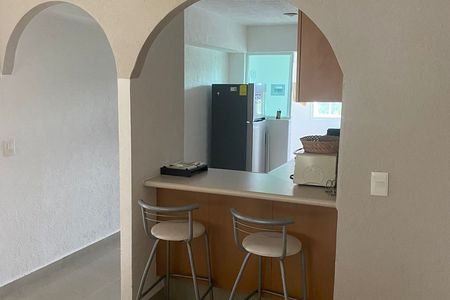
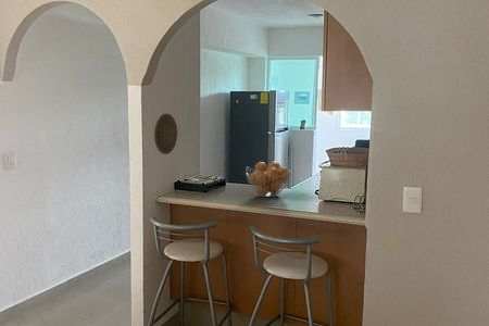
+ decorative plate (167, 134)
+ fruit basket (267, 178)
